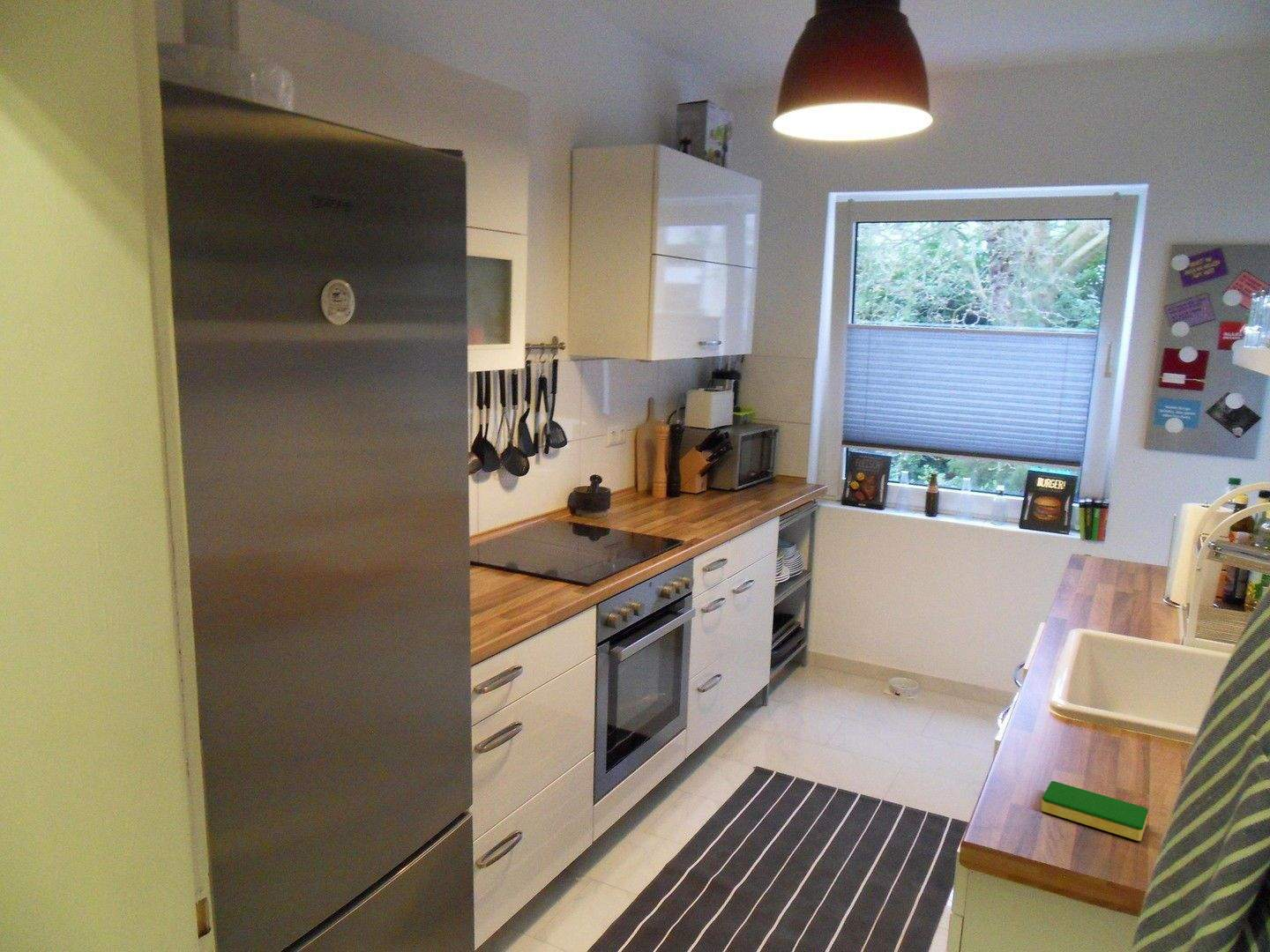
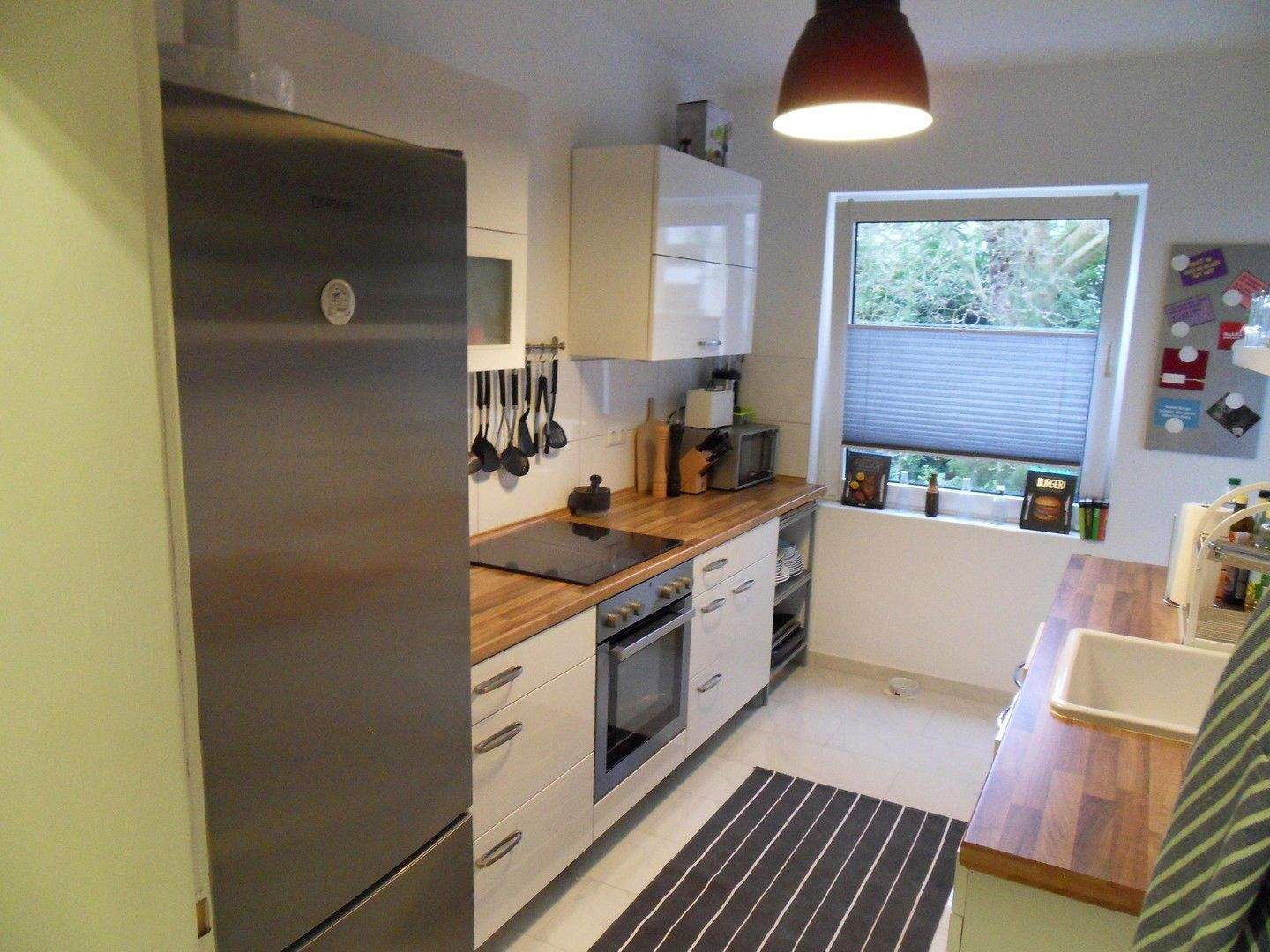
- dish sponge (1094, 809)
